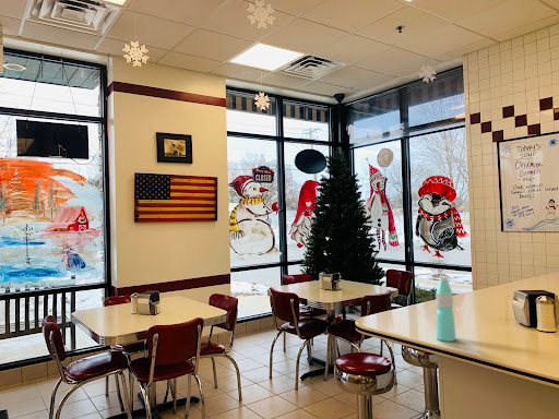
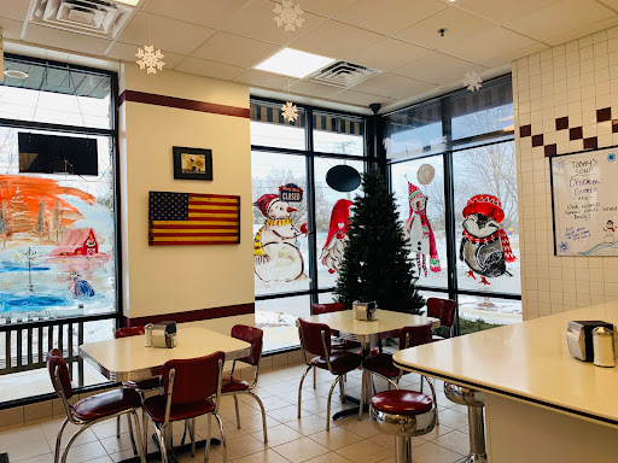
- water bottle (444, 307)
